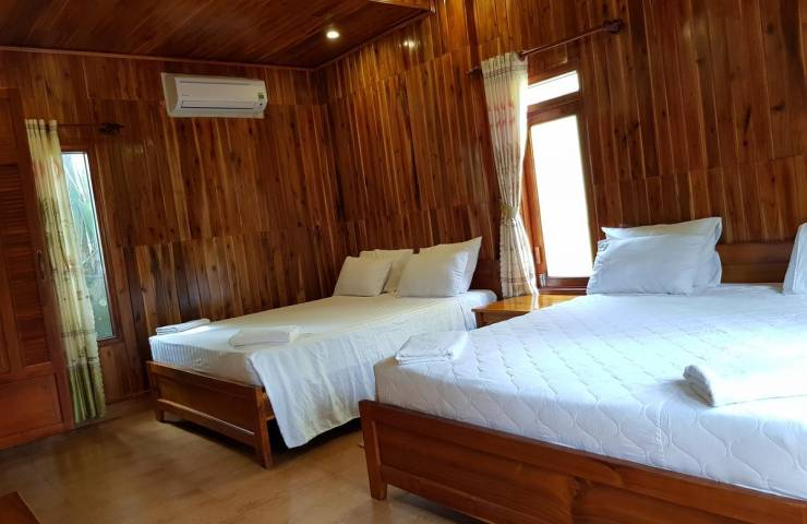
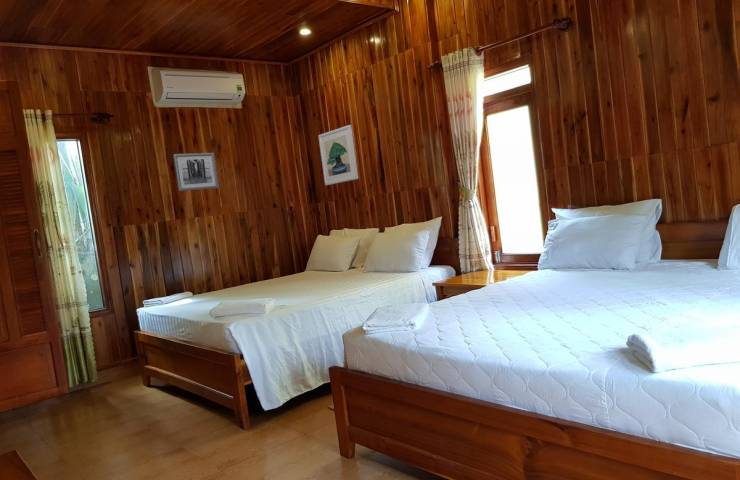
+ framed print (337, 156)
+ wall art (196, 171)
